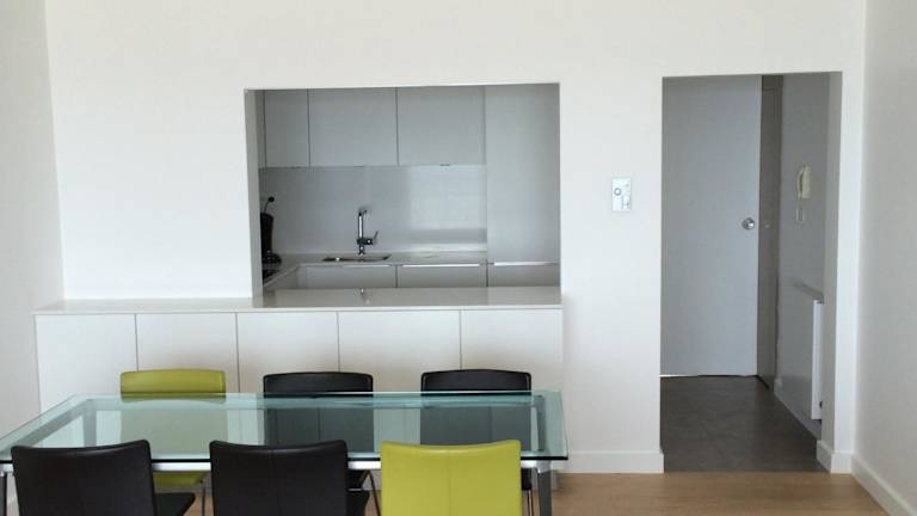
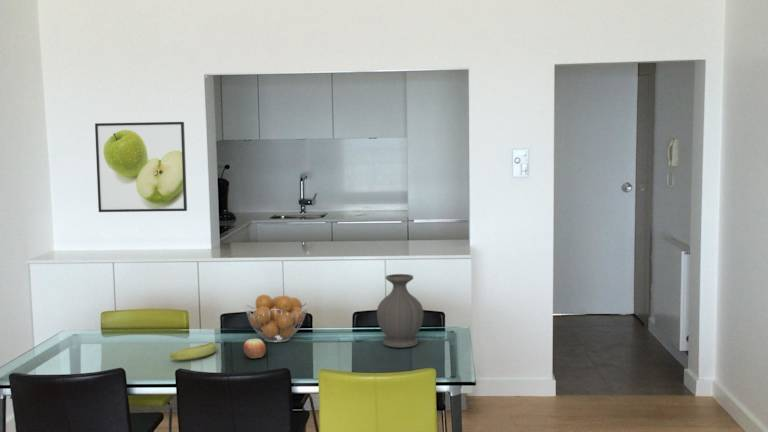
+ apple (254, 348)
+ vase (400, 309)
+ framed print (141, 167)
+ fruit basket (276, 317)
+ banana (195, 348)
